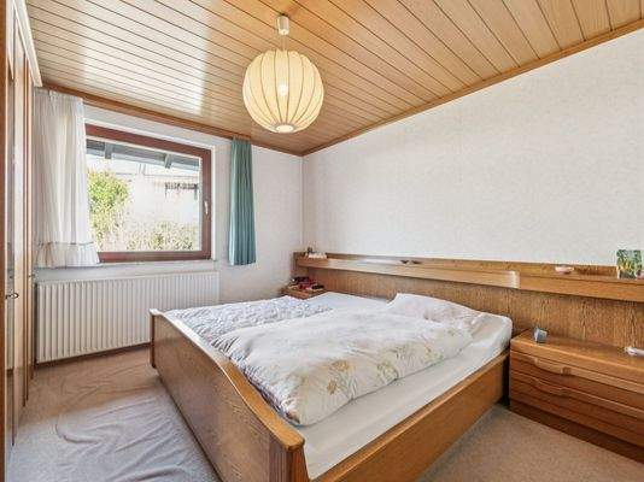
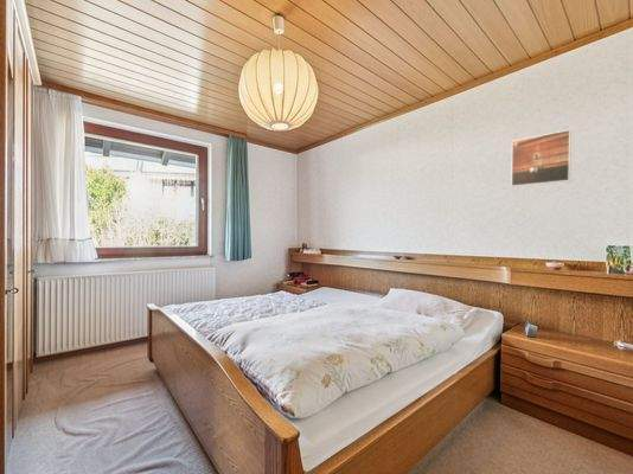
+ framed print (539, 160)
